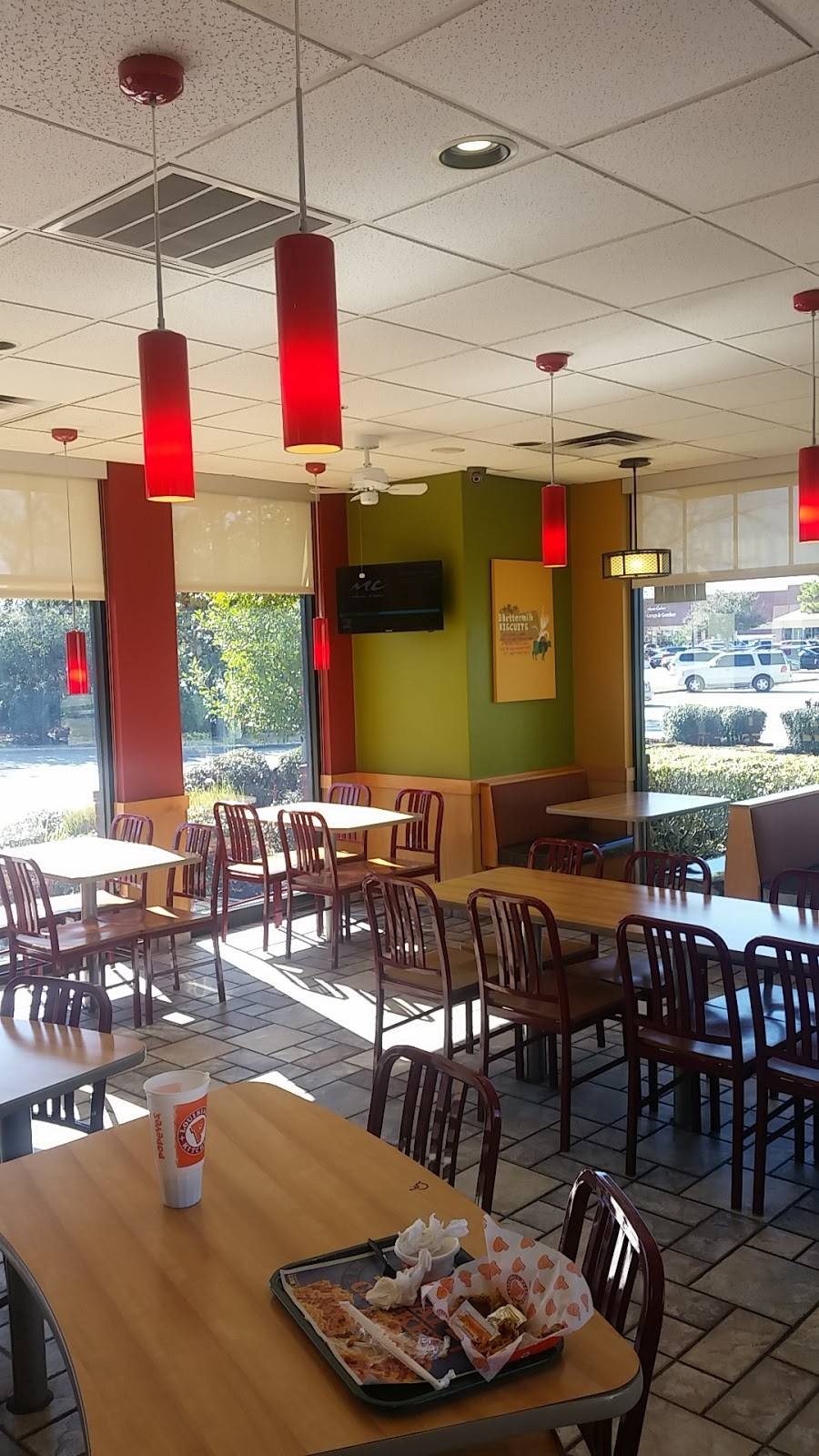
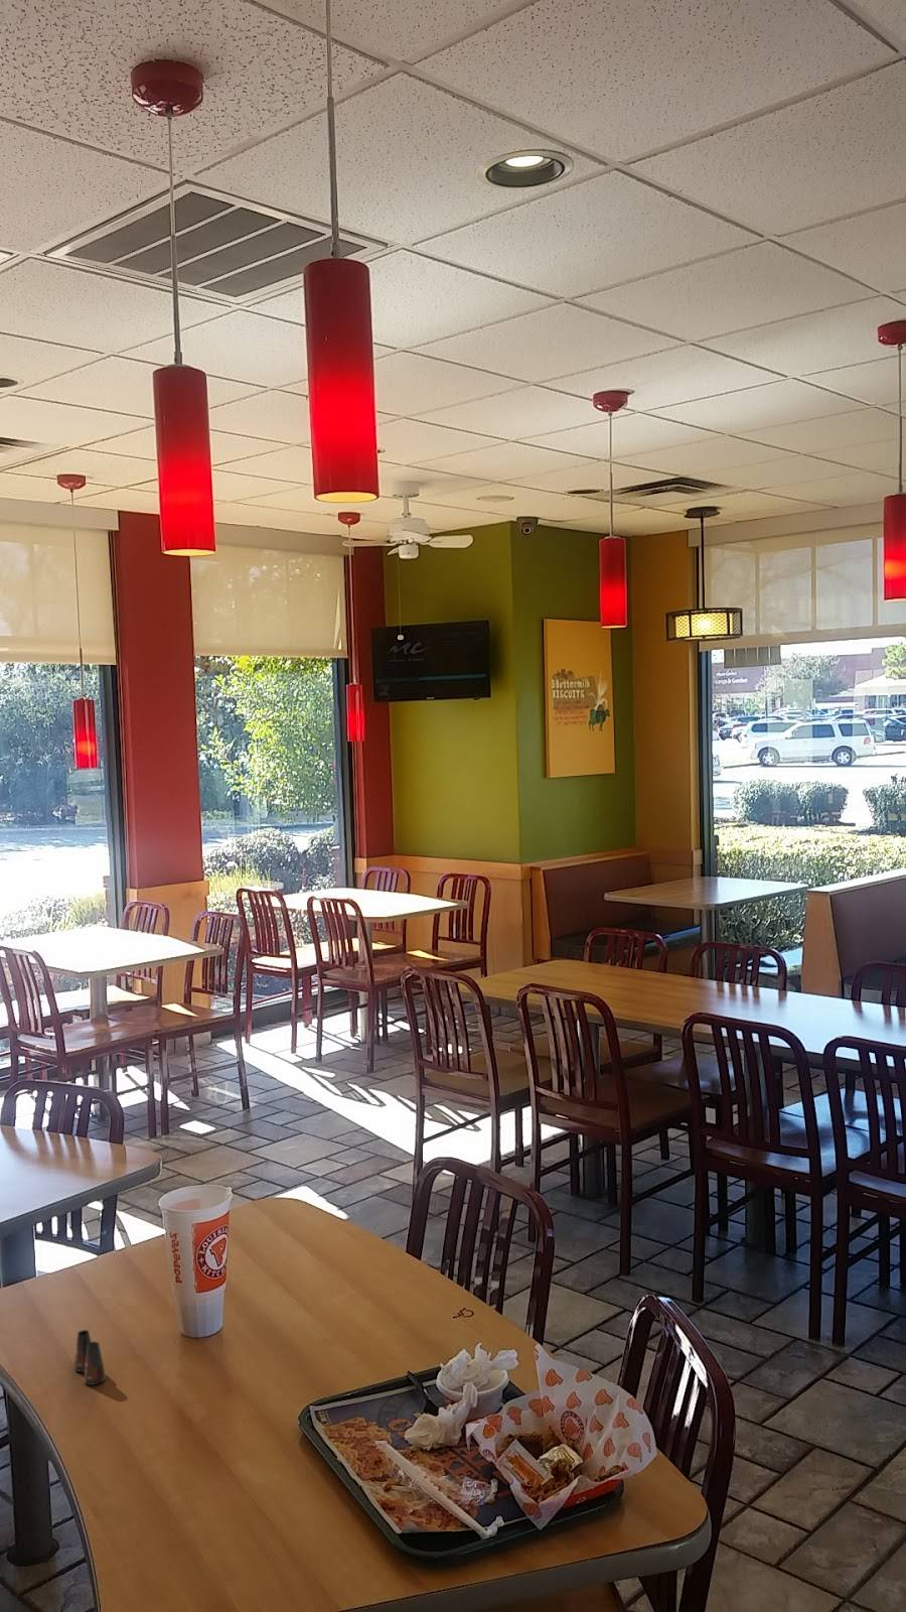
+ salt shaker (86, 1353)
